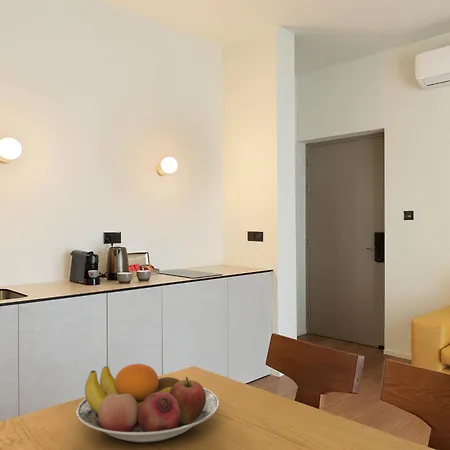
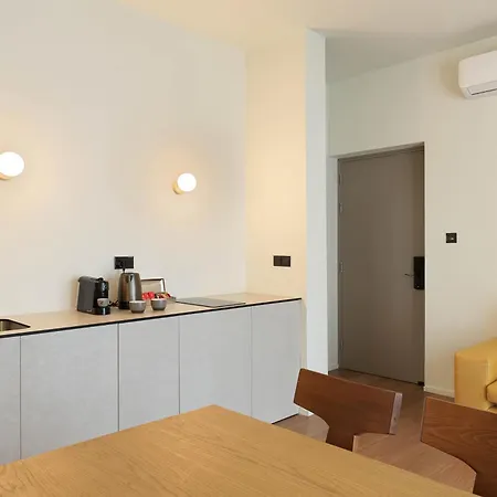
- fruit bowl (149, 397)
